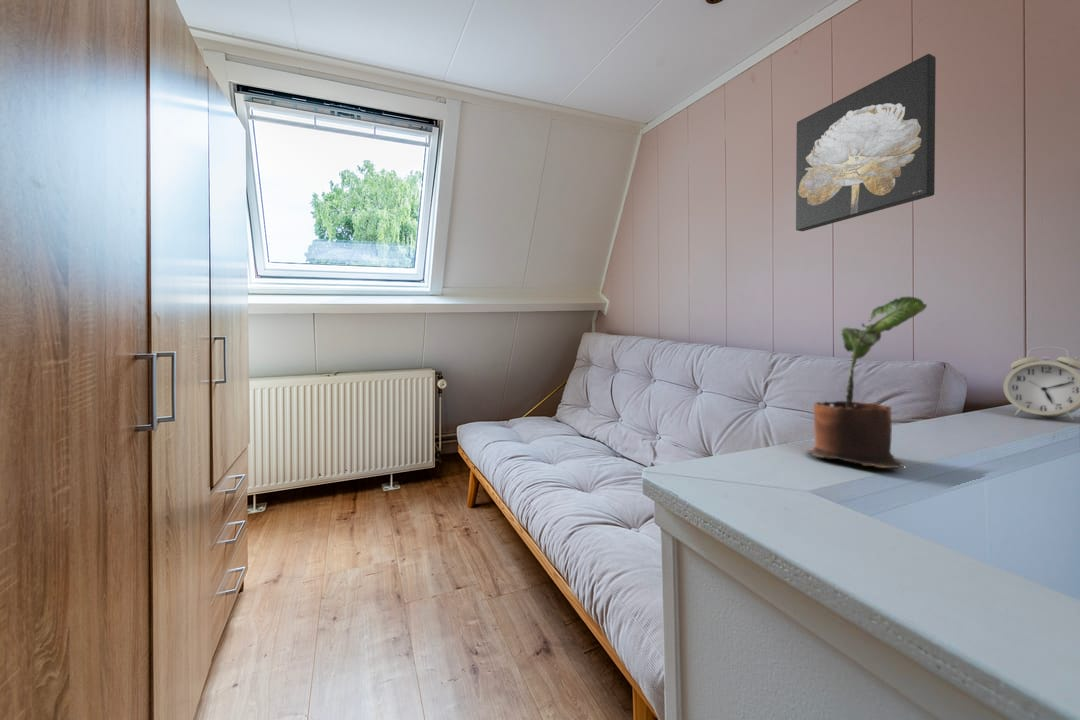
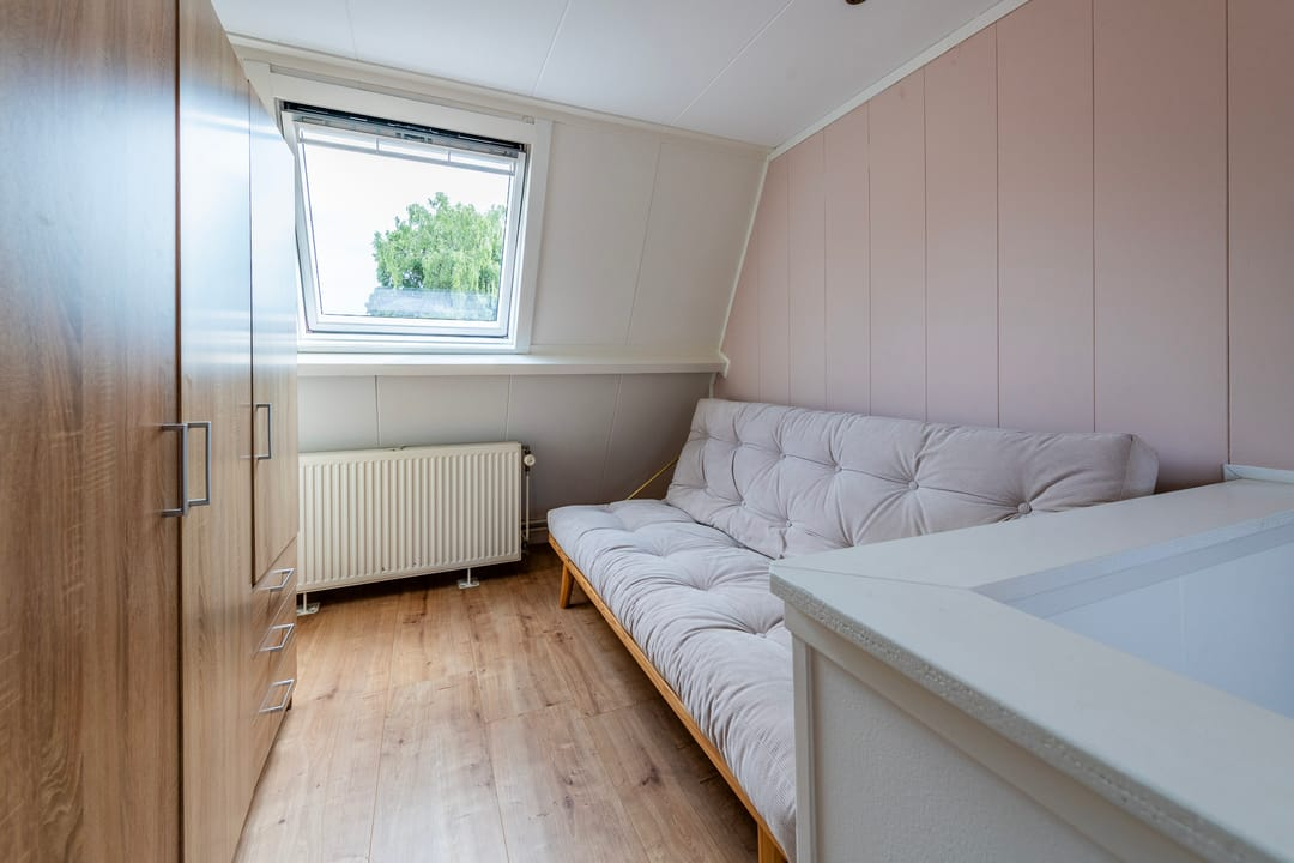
- potted plant (853, 373)
- alarm clock (1044, 382)
- wall art (857, 154)
